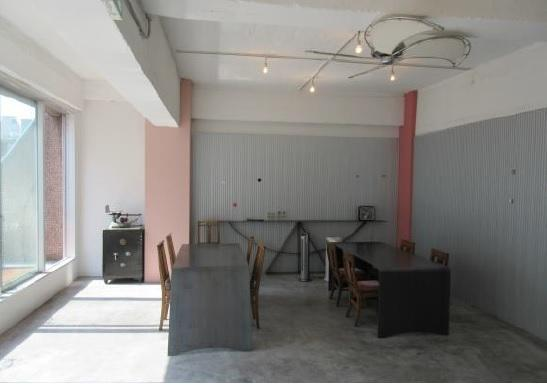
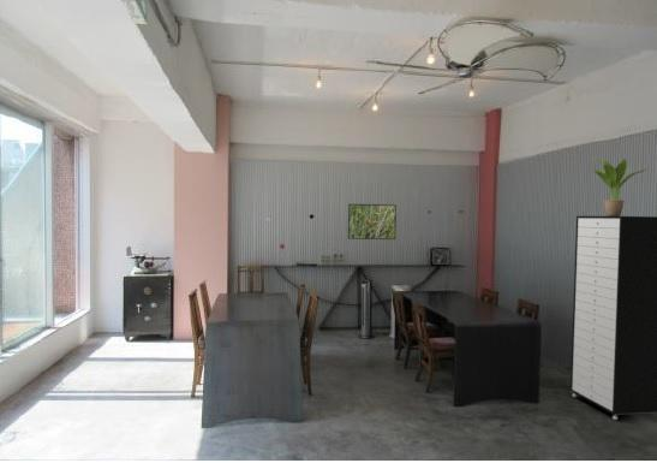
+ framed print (371, 221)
+ potted plant (613, 184)
+ storage cabinet (619, 311)
